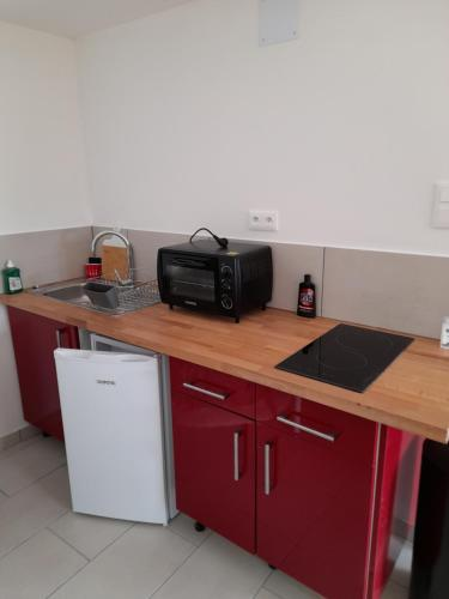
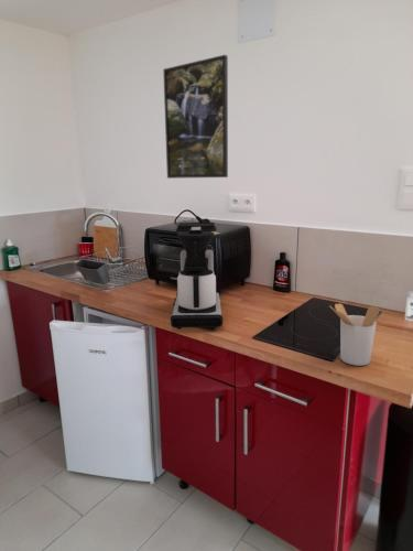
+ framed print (194, 121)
+ coffee maker (196, 272)
+ utensil holder (350, 332)
